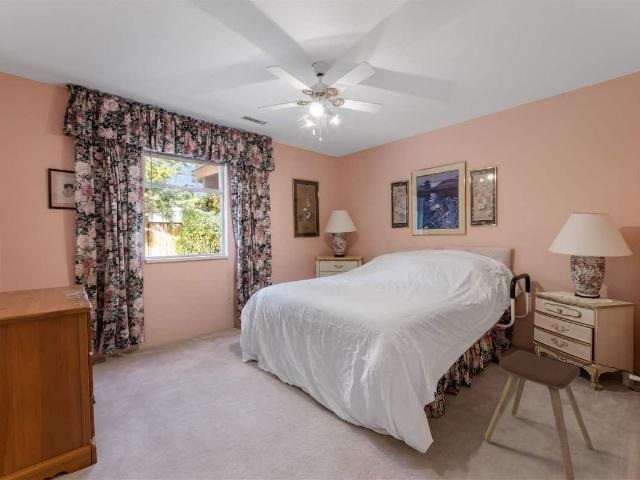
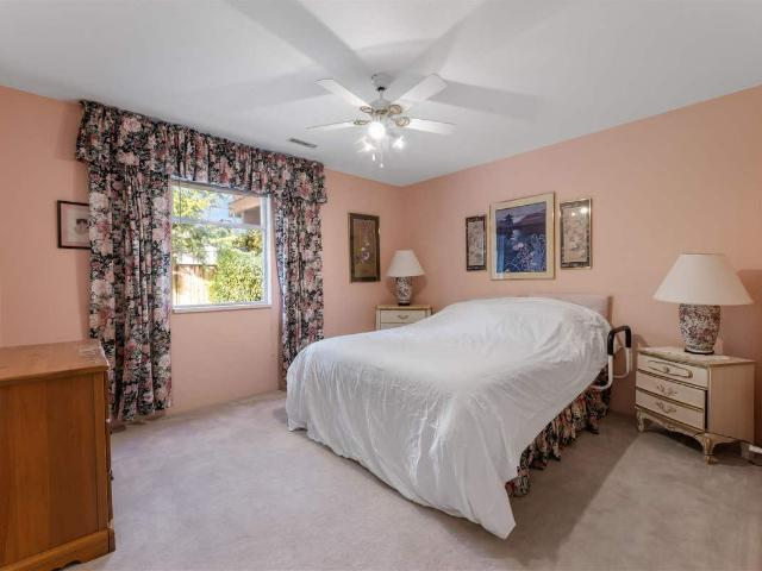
- music stool (551, 401)
